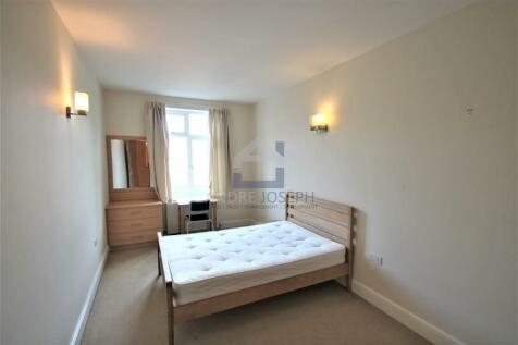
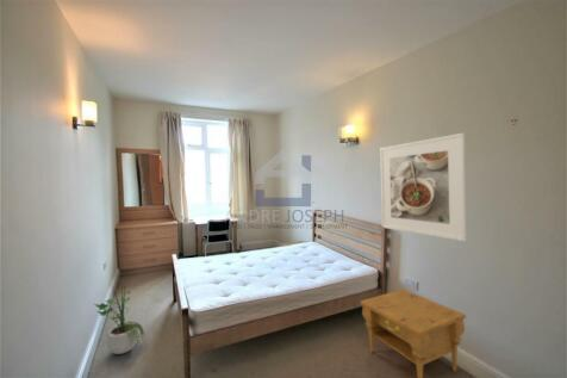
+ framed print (416, 187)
+ potted plant (122, 310)
+ nightstand (410, 334)
